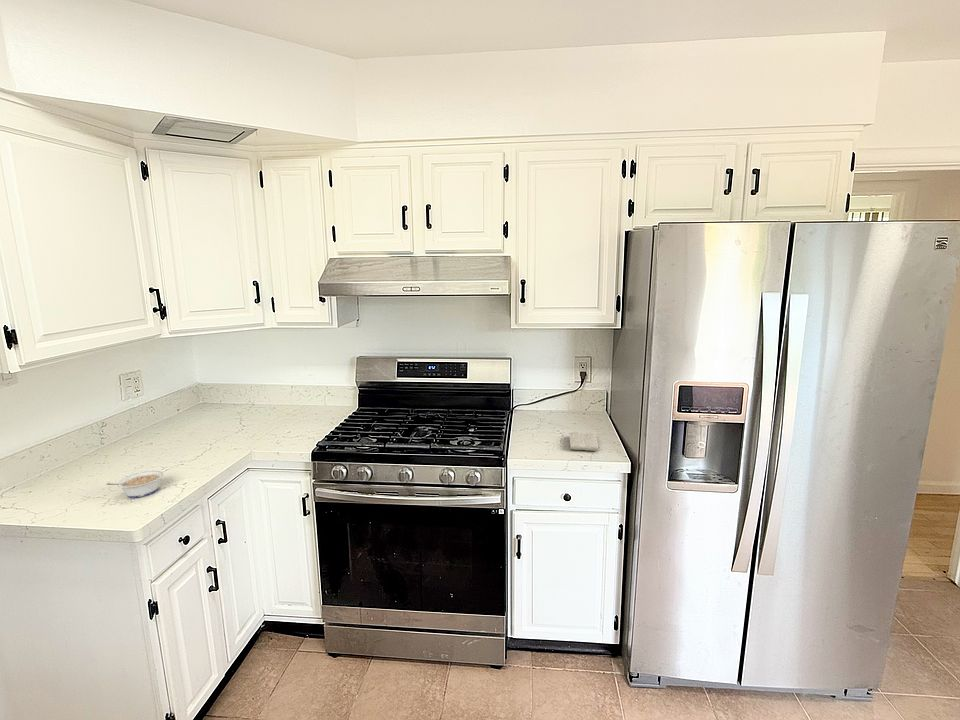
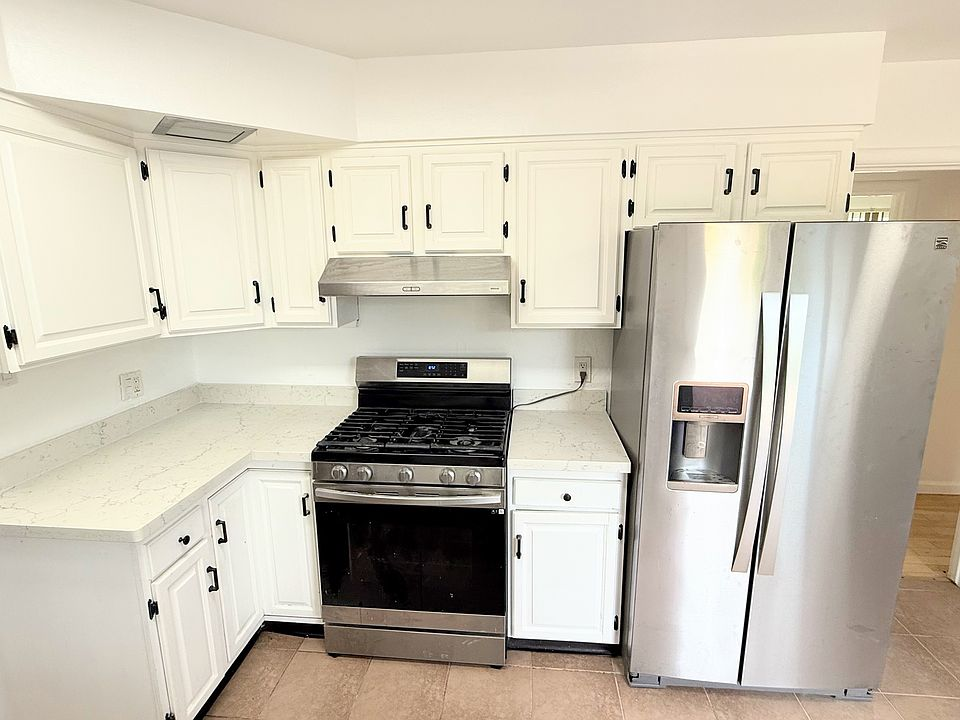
- washcloth (583, 440)
- legume (140, 484)
